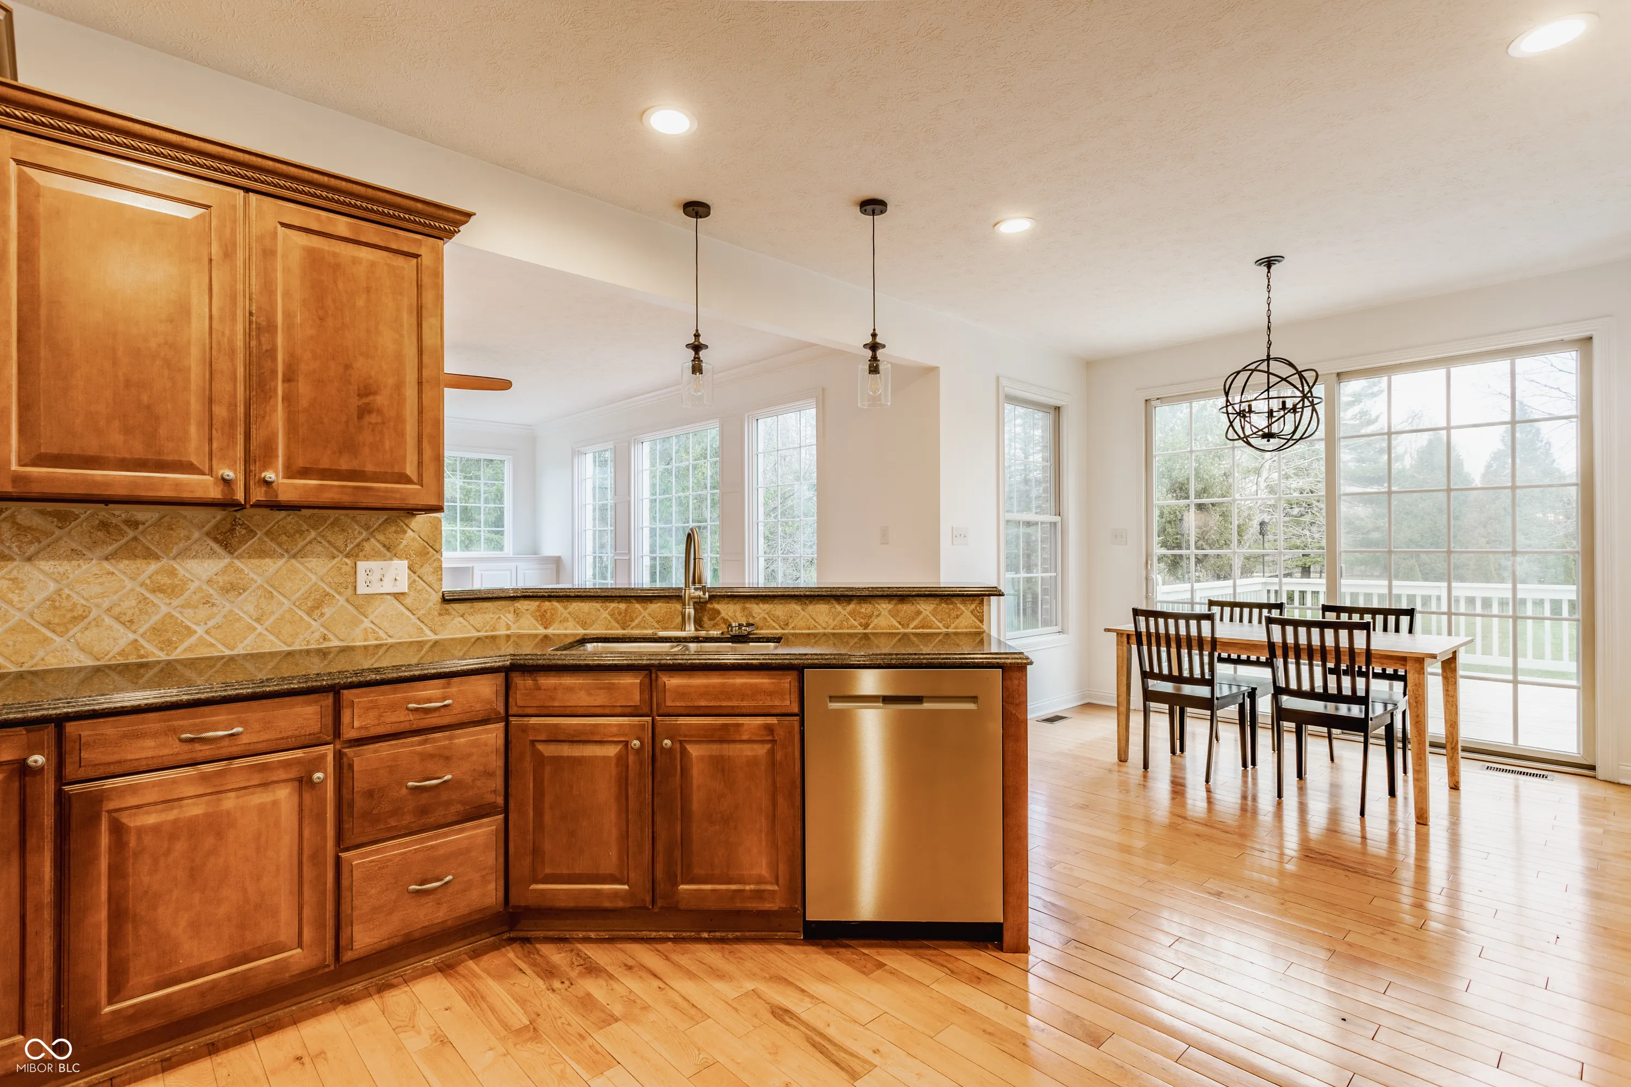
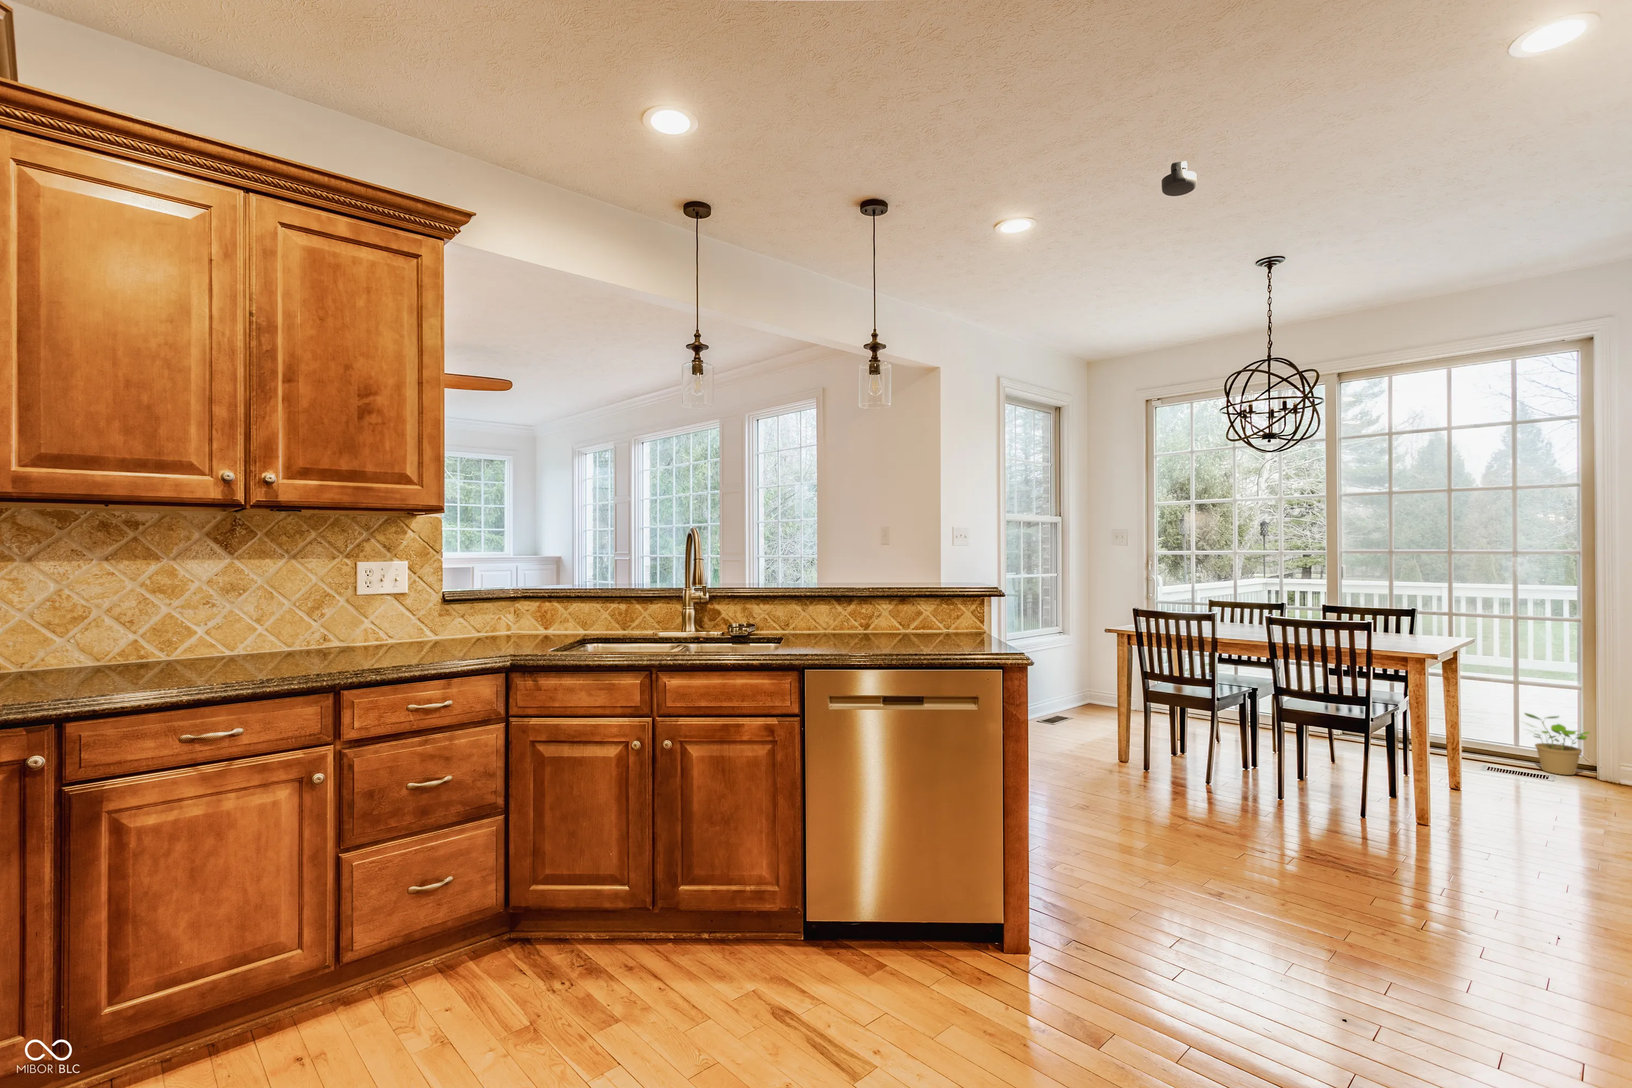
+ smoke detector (1179, 177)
+ potted plant (1555, 741)
